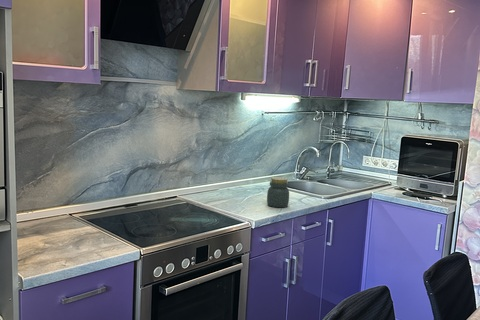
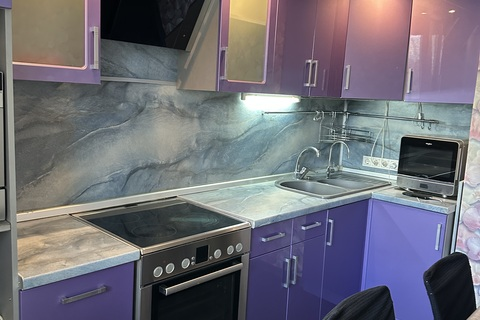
- jar (278, 191)
